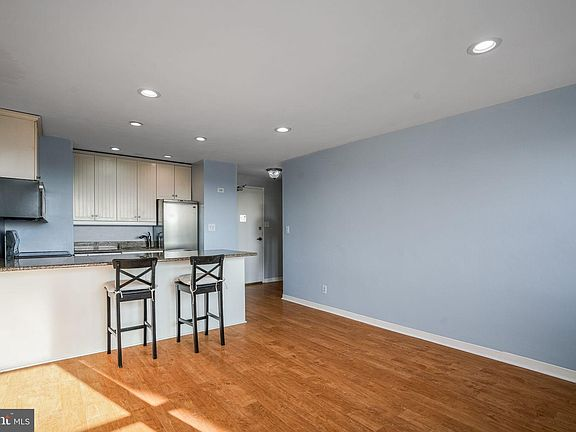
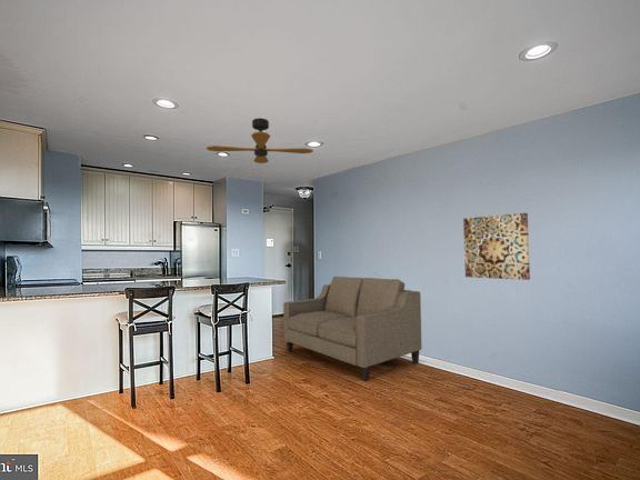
+ sofa (347, 318)
+ ceiling fan (260, 138)
+ wall art (494, 247)
